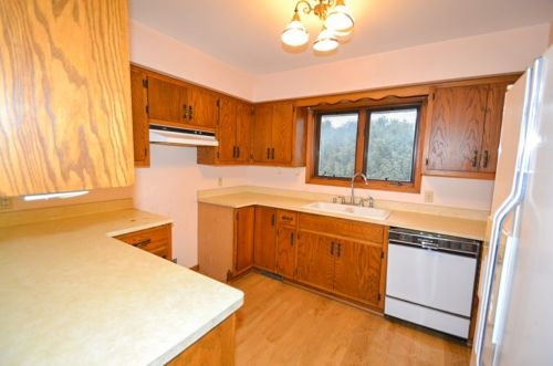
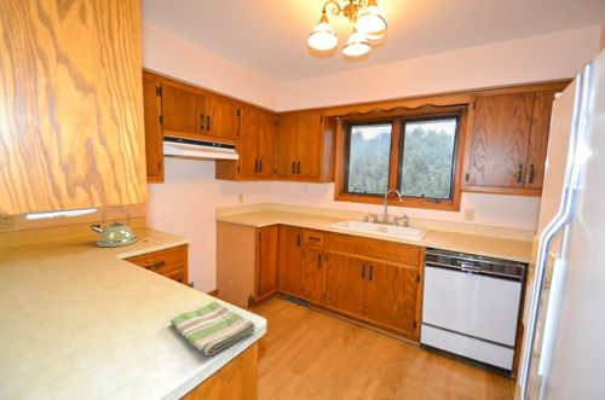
+ dish towel (212, 323)
+ kettle (114, 224)
